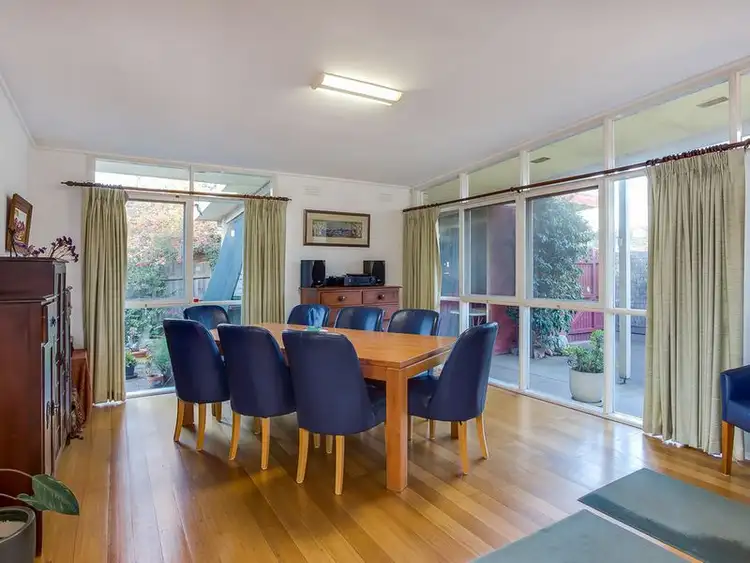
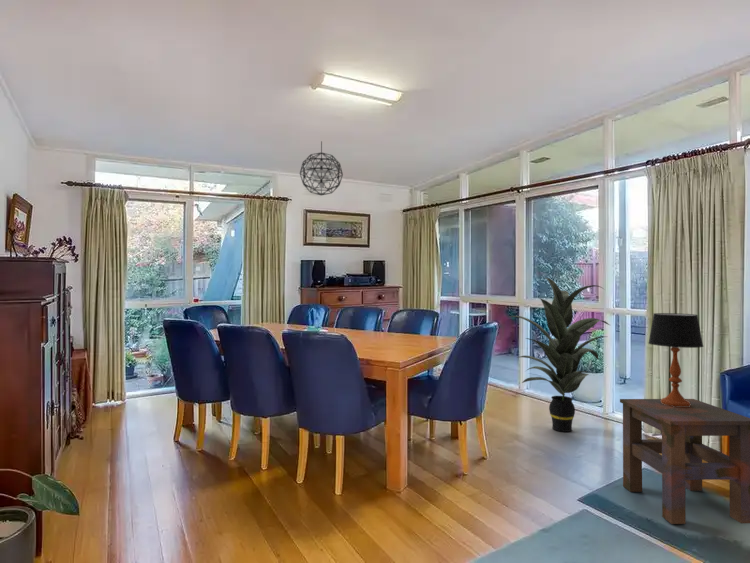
+ table lamp (675, 358)
+ side table (683, 456)
+ pendant light (321, 168)
+ indoor plant (560, 352)
